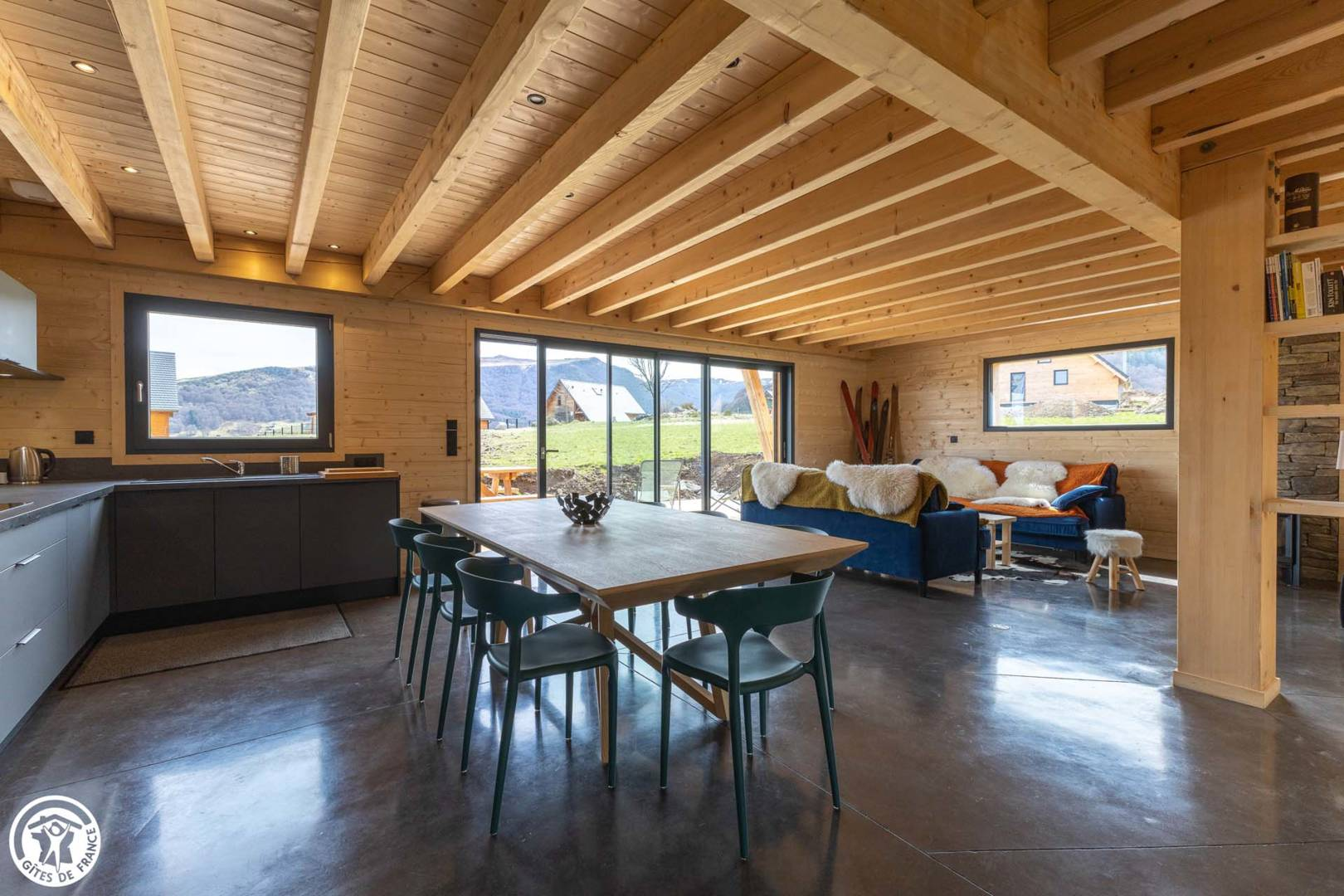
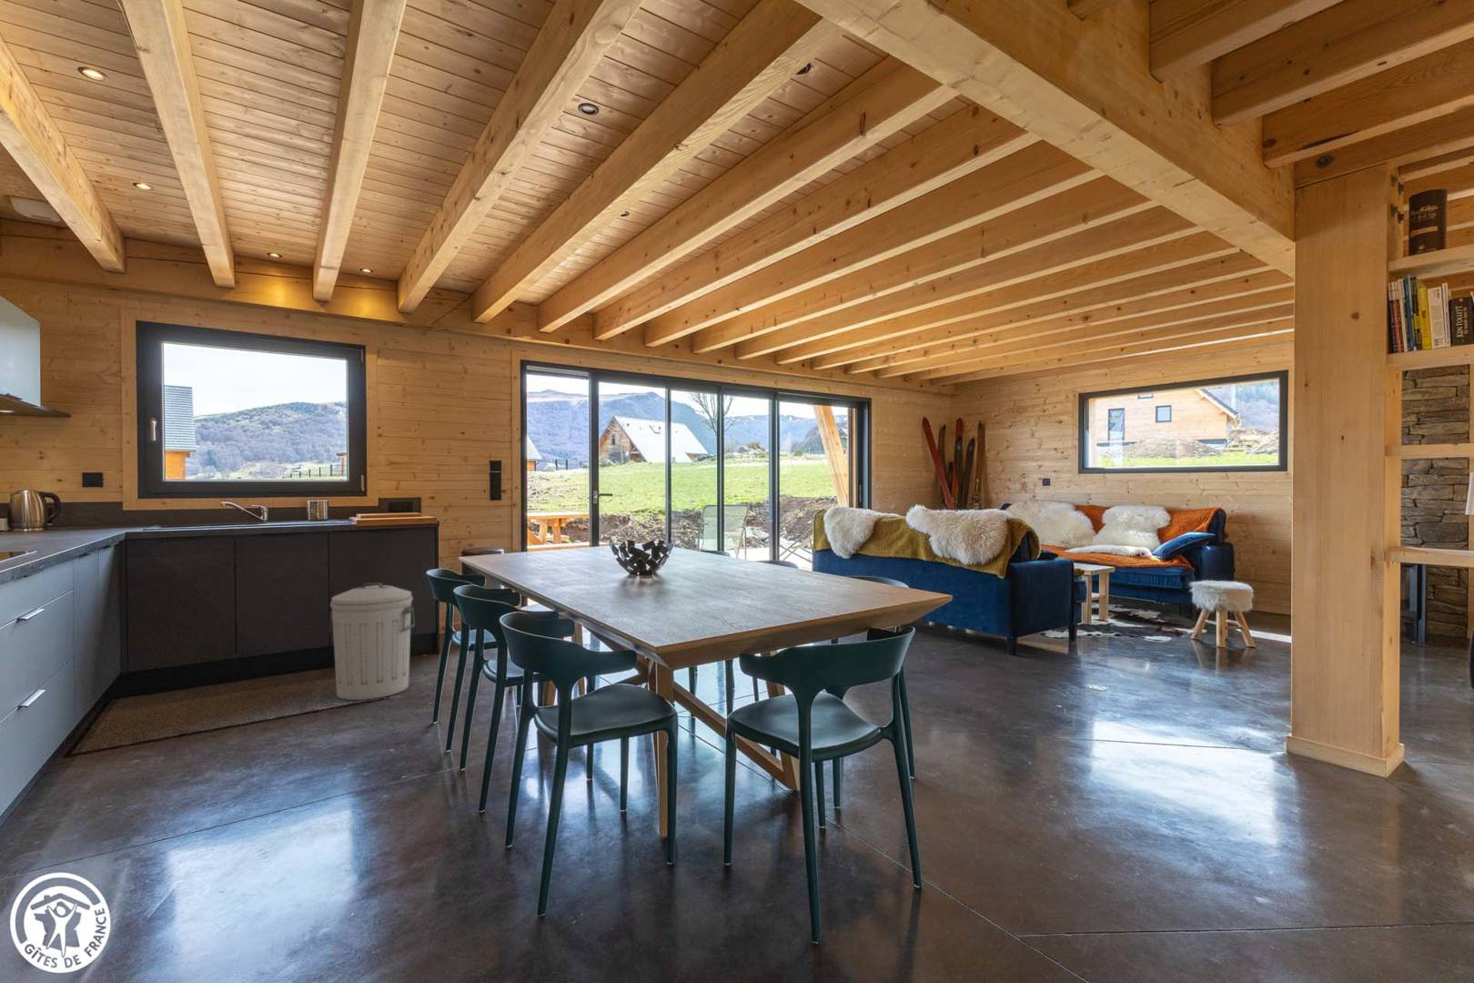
+ trash can (372, 636)
